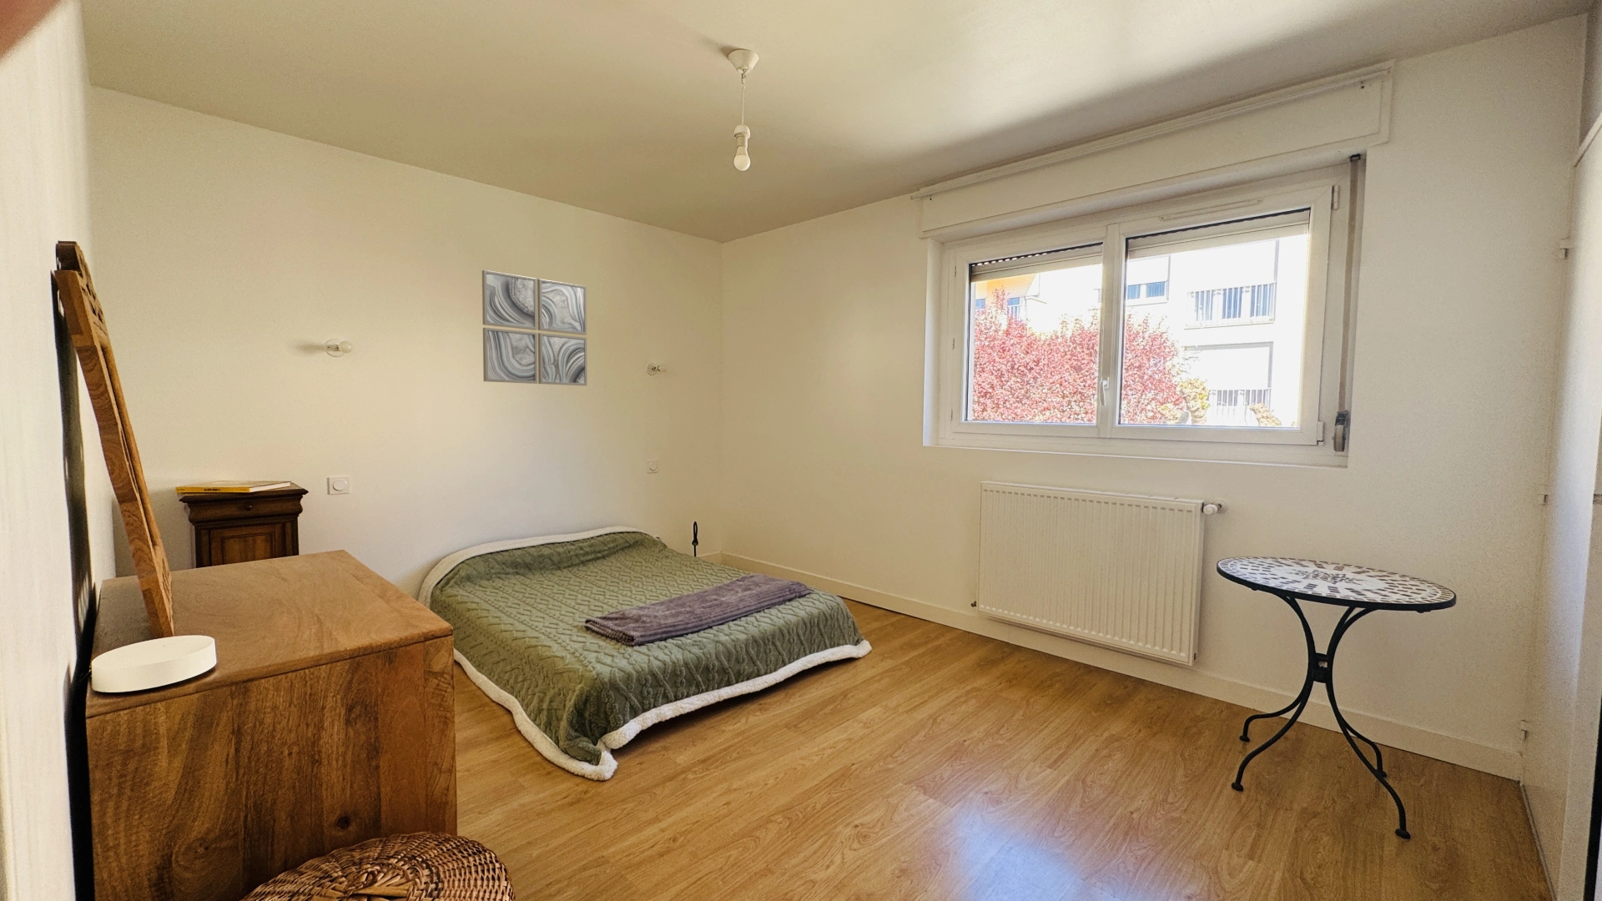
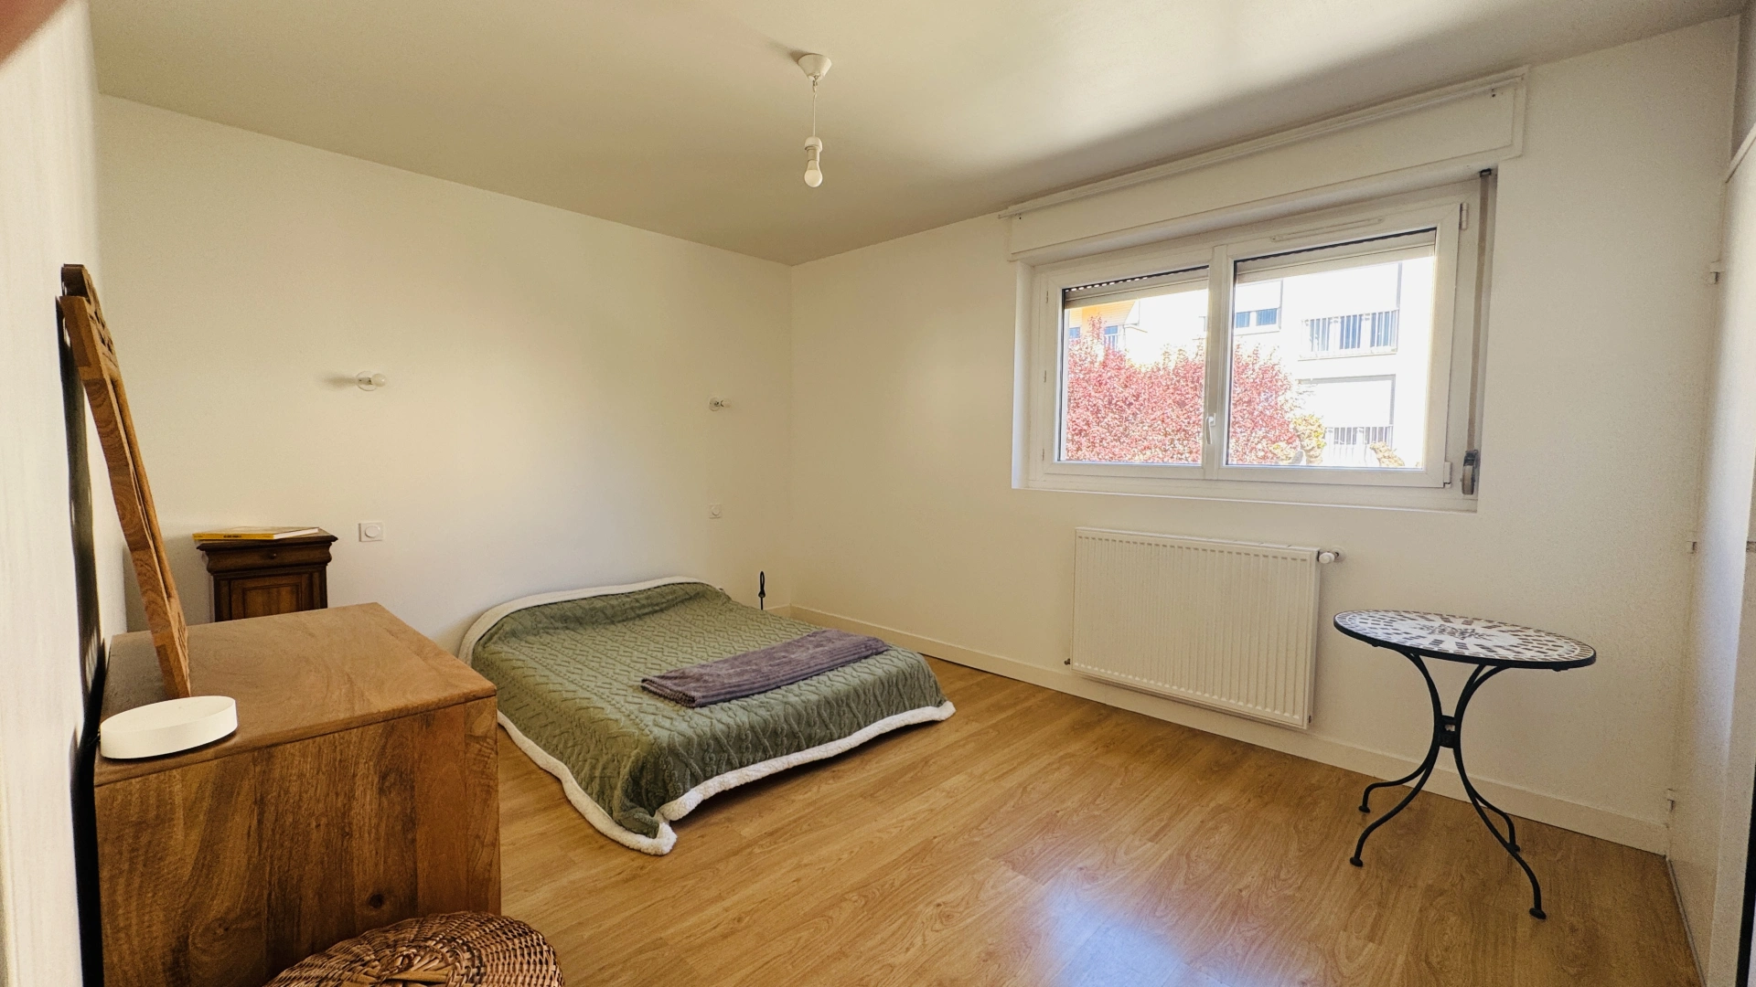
- wall art (538, 330)
